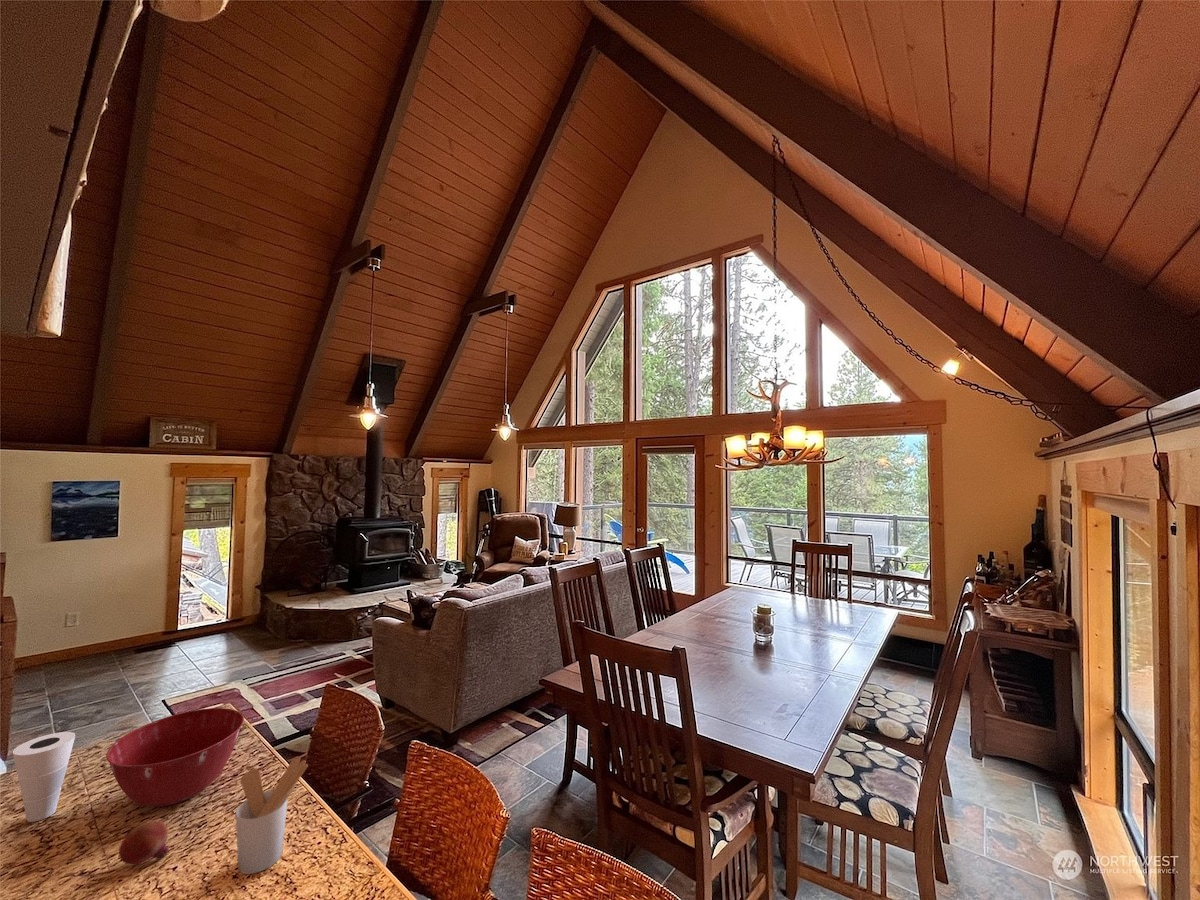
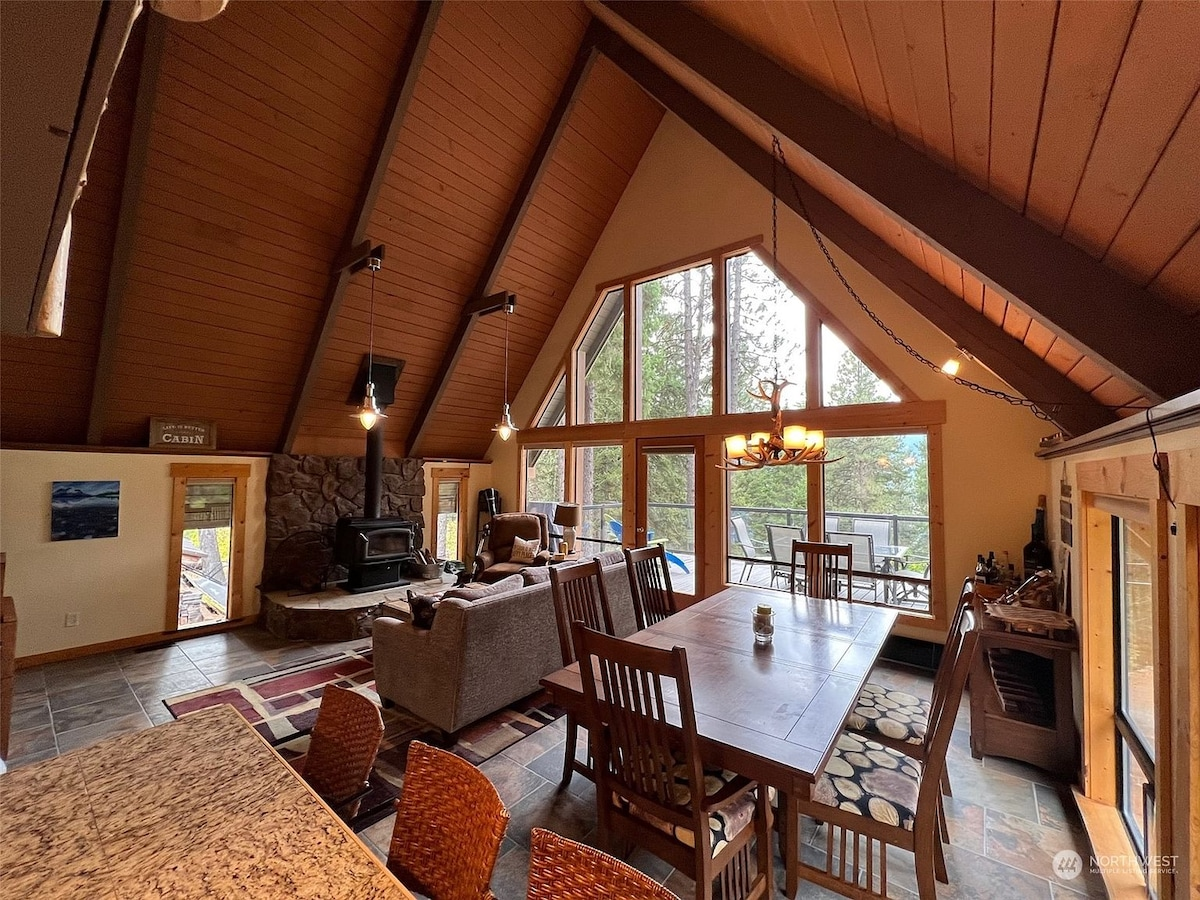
- cup (43, 779)
- utensil holder (273, 810)
- mixing bowl (178, 761)
- fruit (146, 841)
